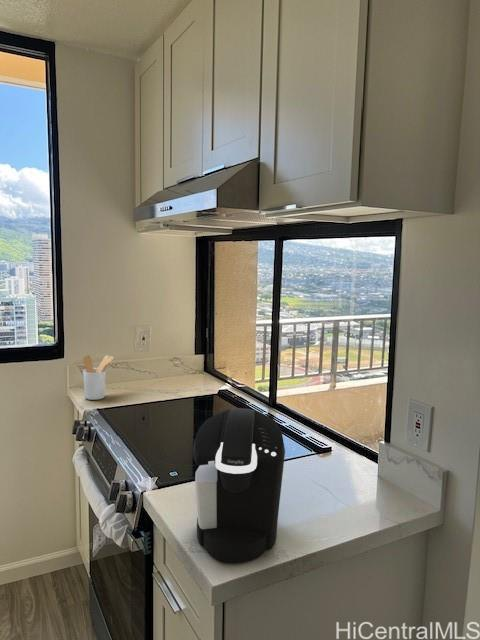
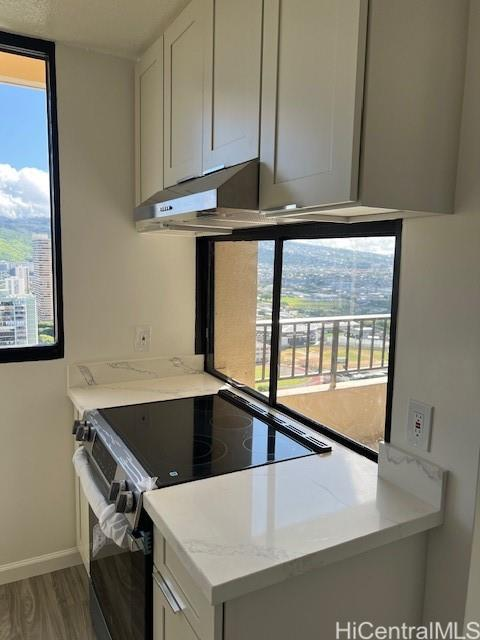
- utensil holder (99, 376)
- coffee maker (237, 479)
